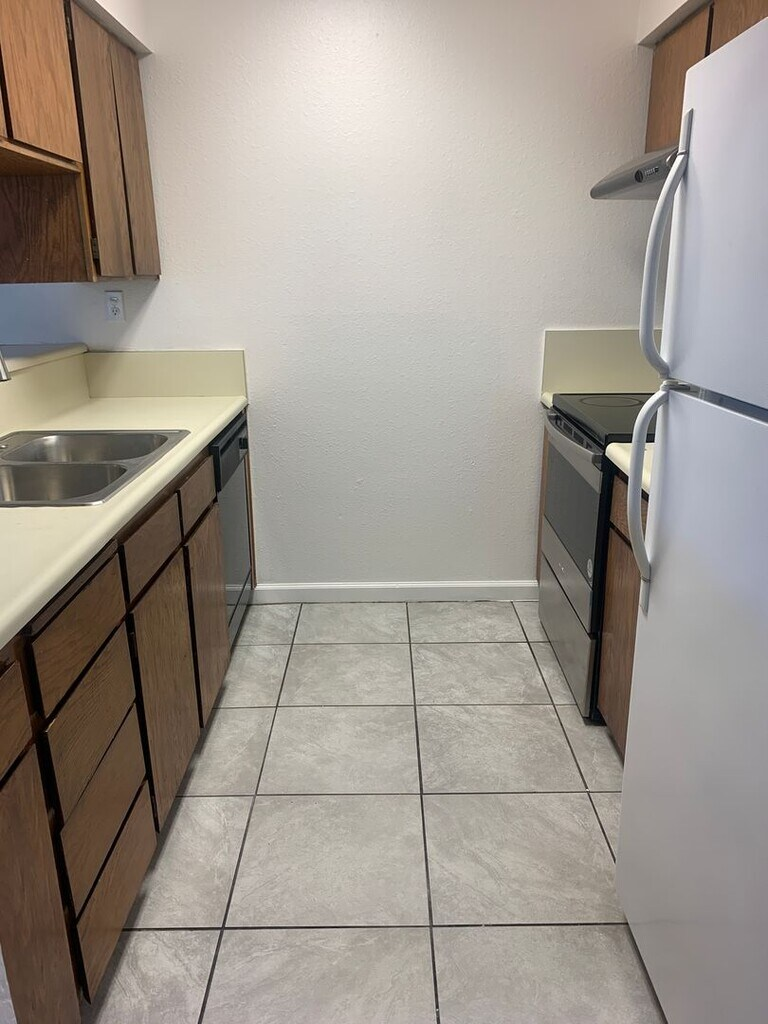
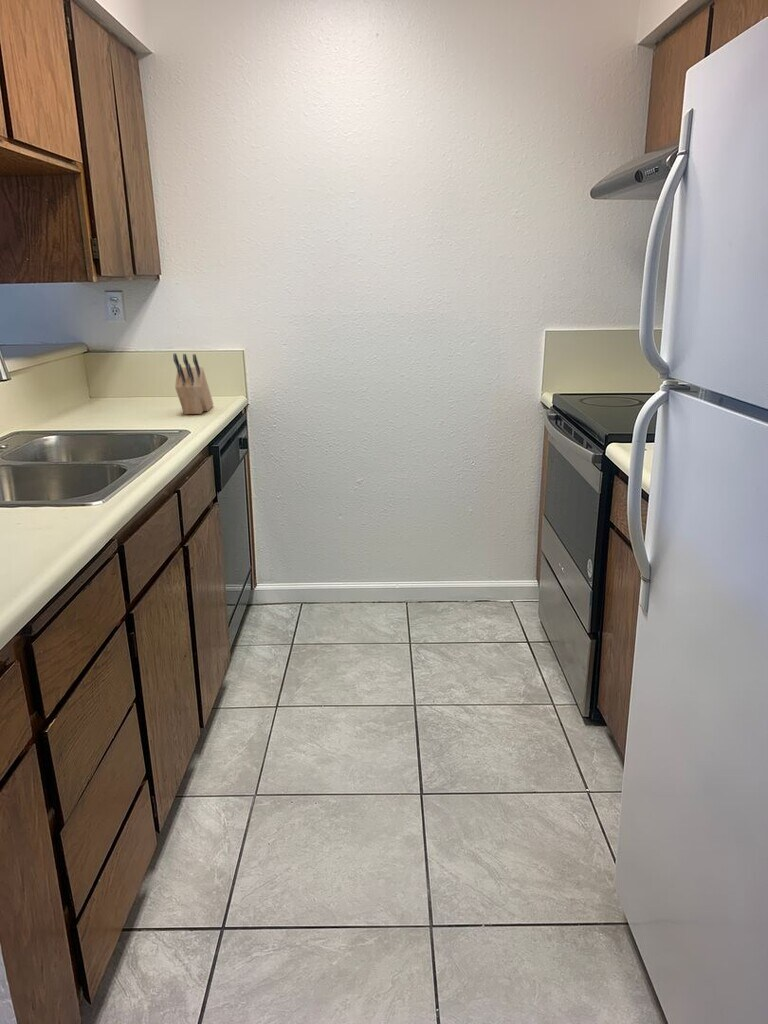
+ knife block (192, 381)
